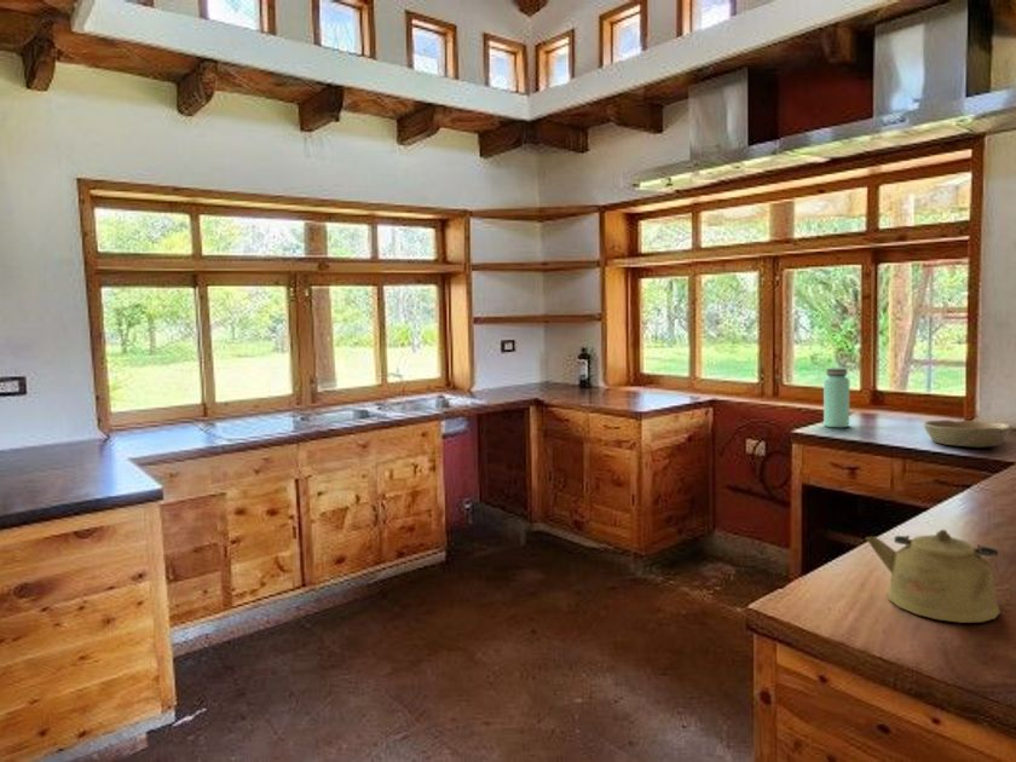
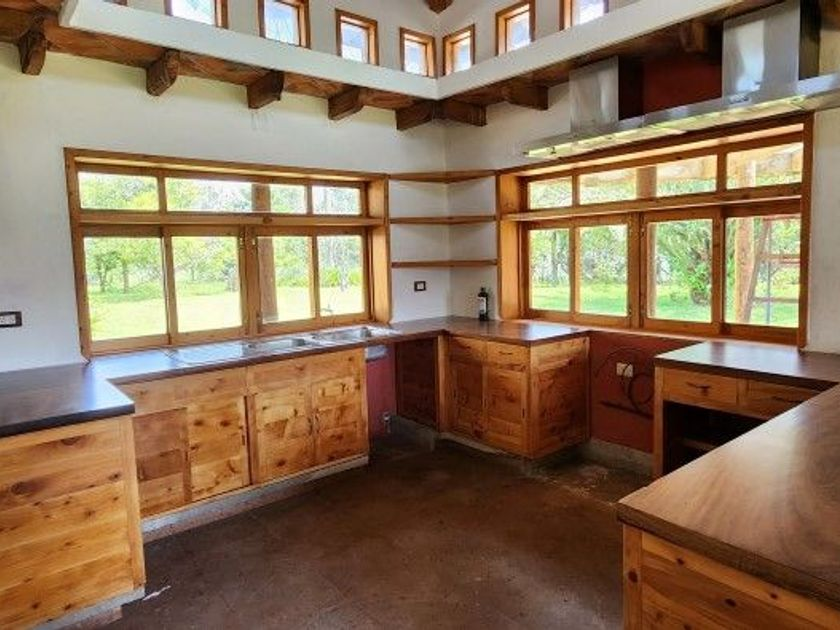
- kettle (930, 564)
- bottle (836, 397)
- bowl (965, 432)
